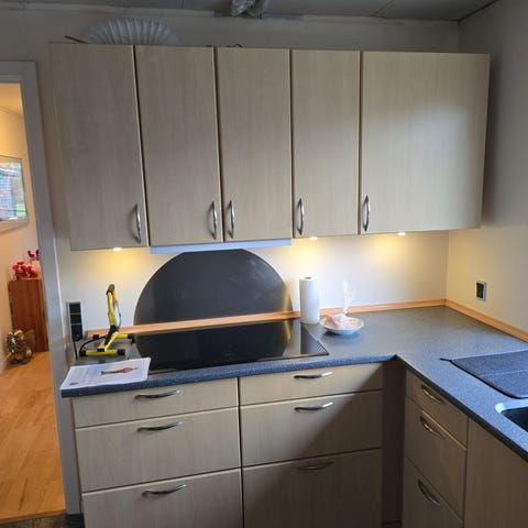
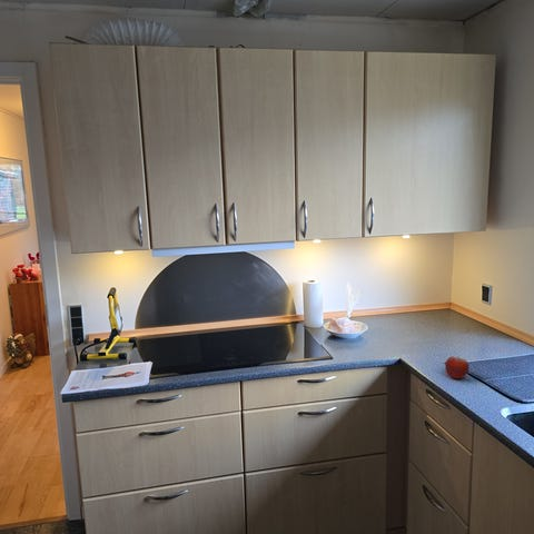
+ fruit (456, 367)
